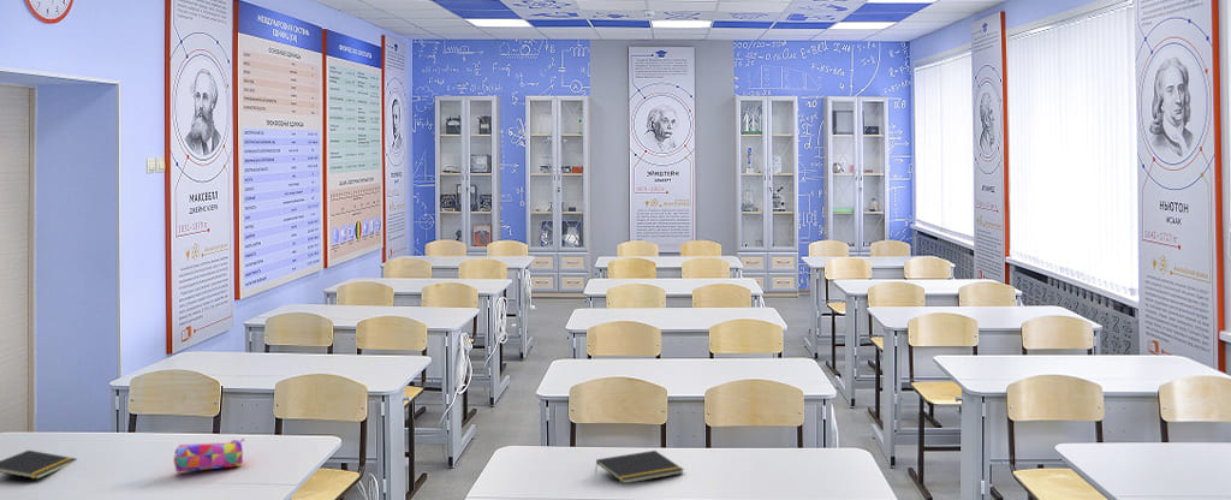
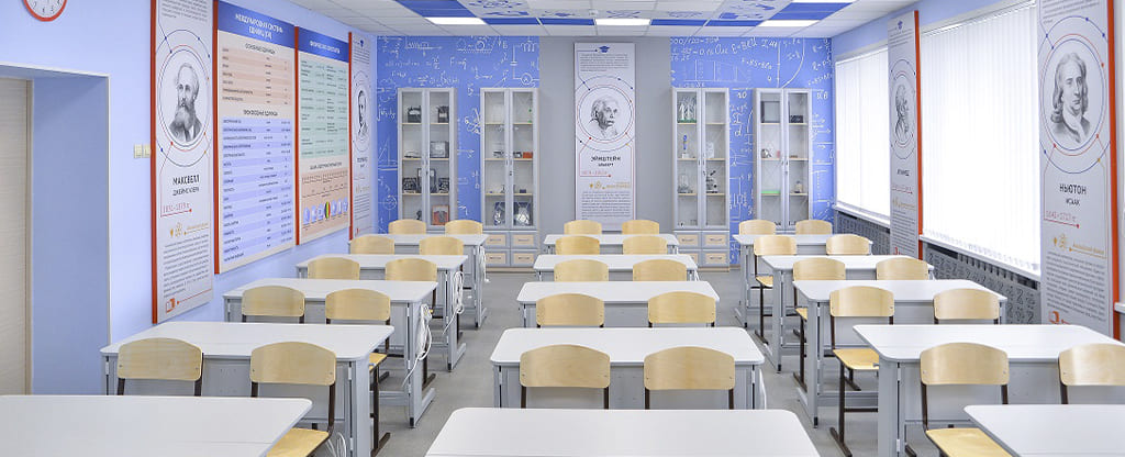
- notepad (640, 466)
- pencil case (209, 454)
- notepad (32, 464)
